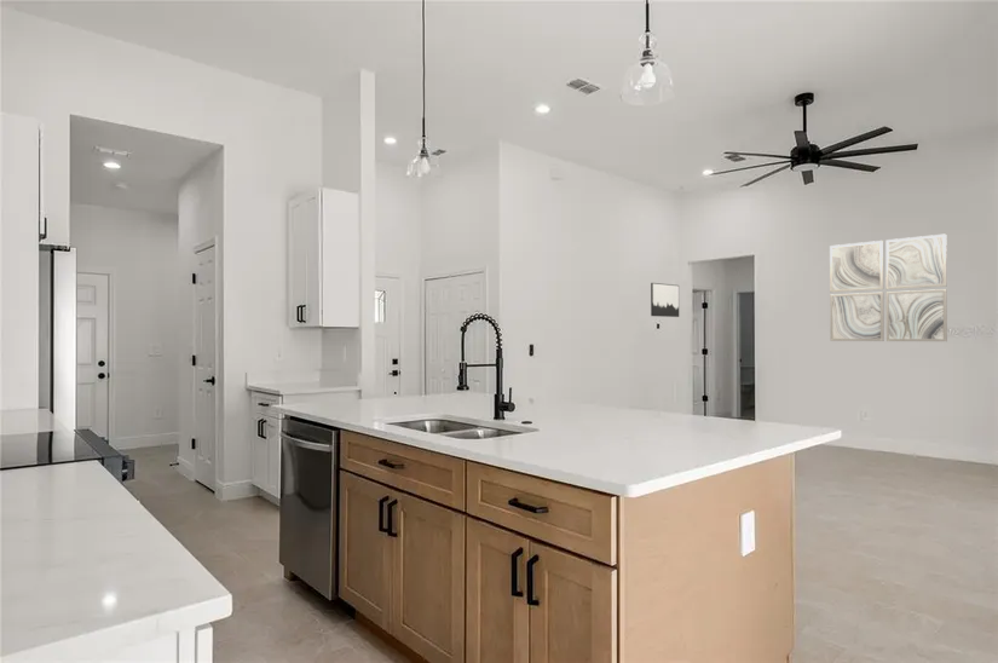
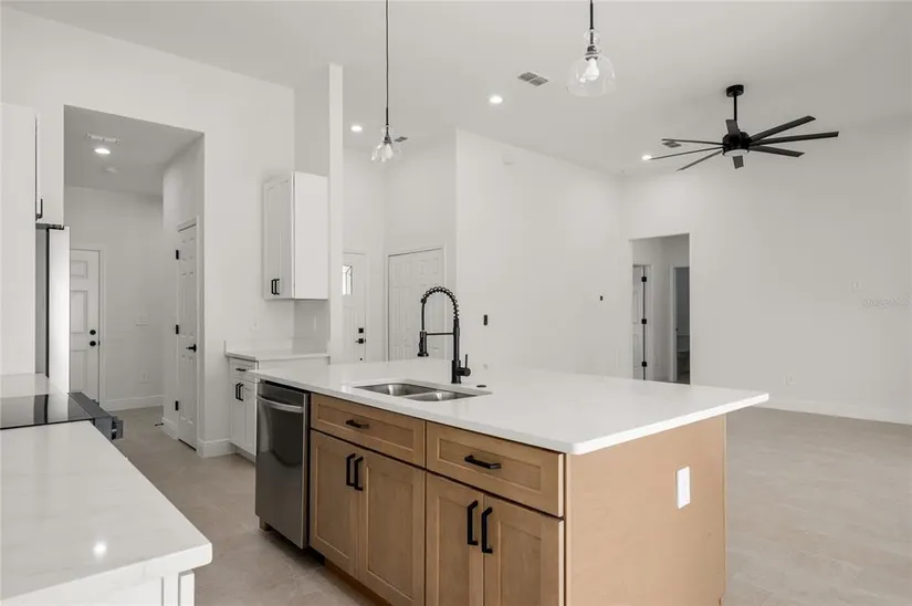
- wall art (665, 300)
- wall art (887, 292)
